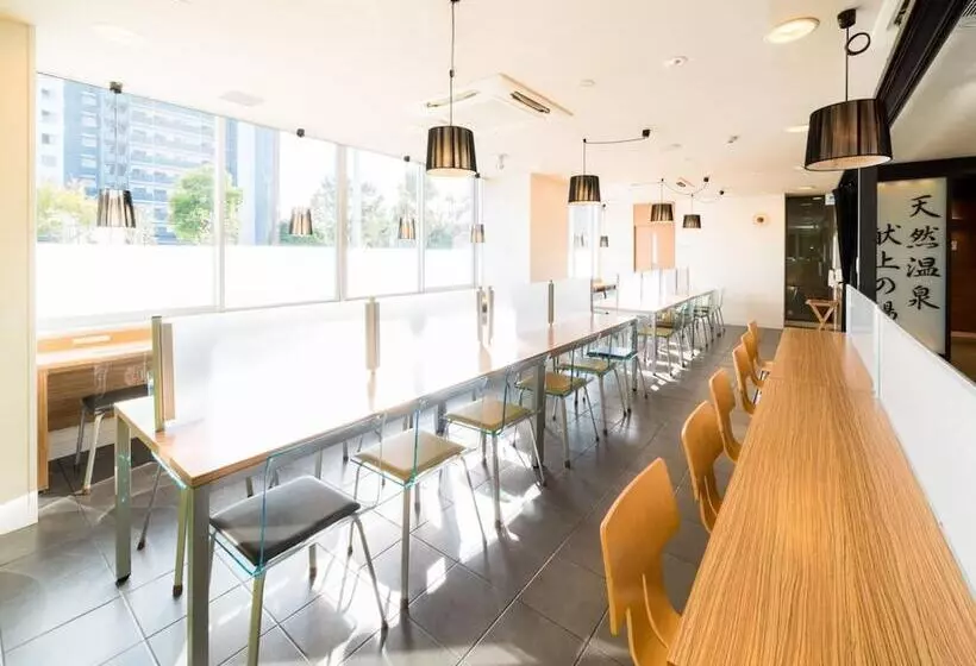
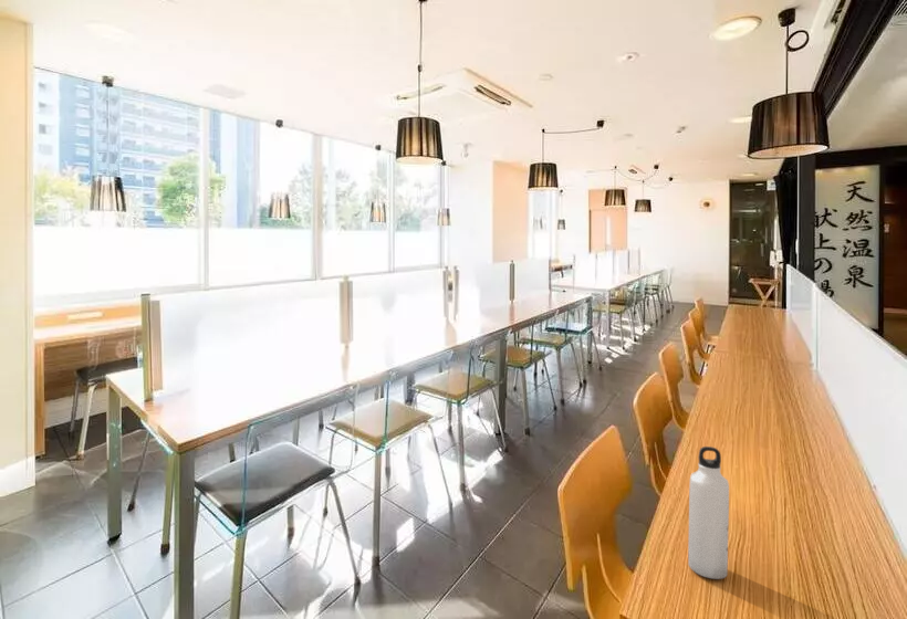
+ water bottle (708, 508)
